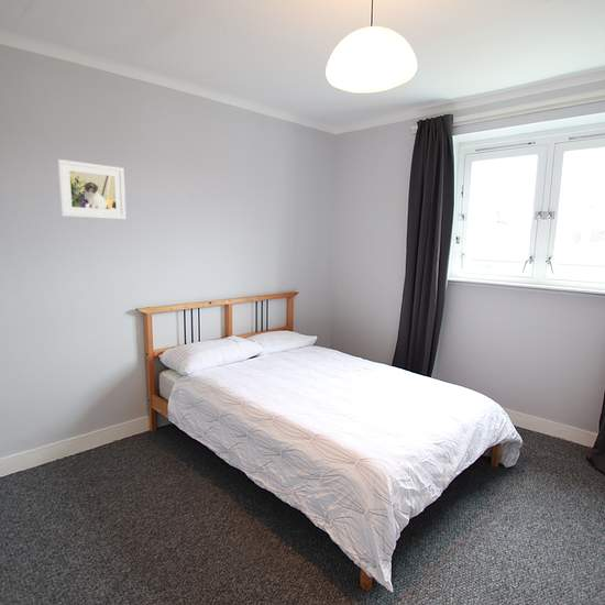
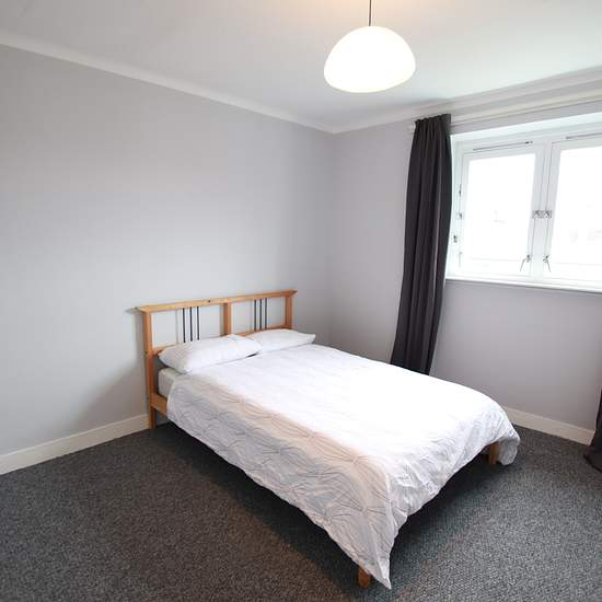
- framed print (94, 190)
